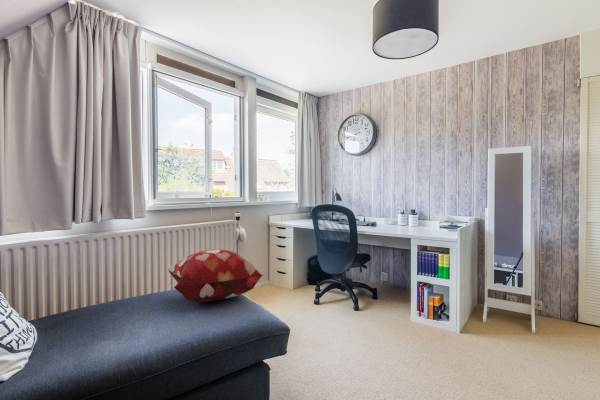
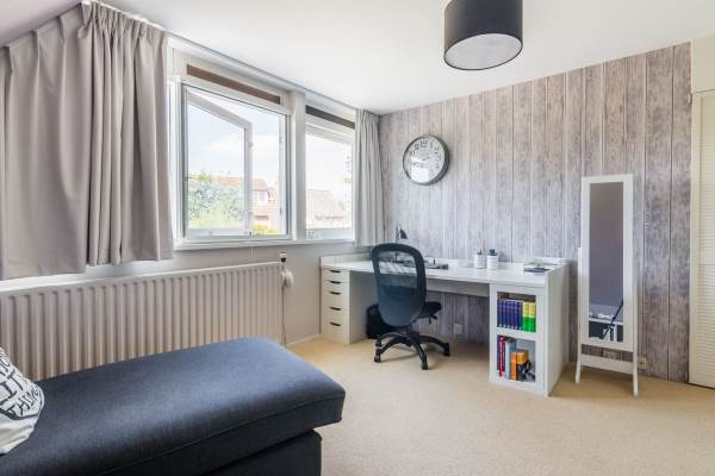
- decorative pillow (214, 273)
